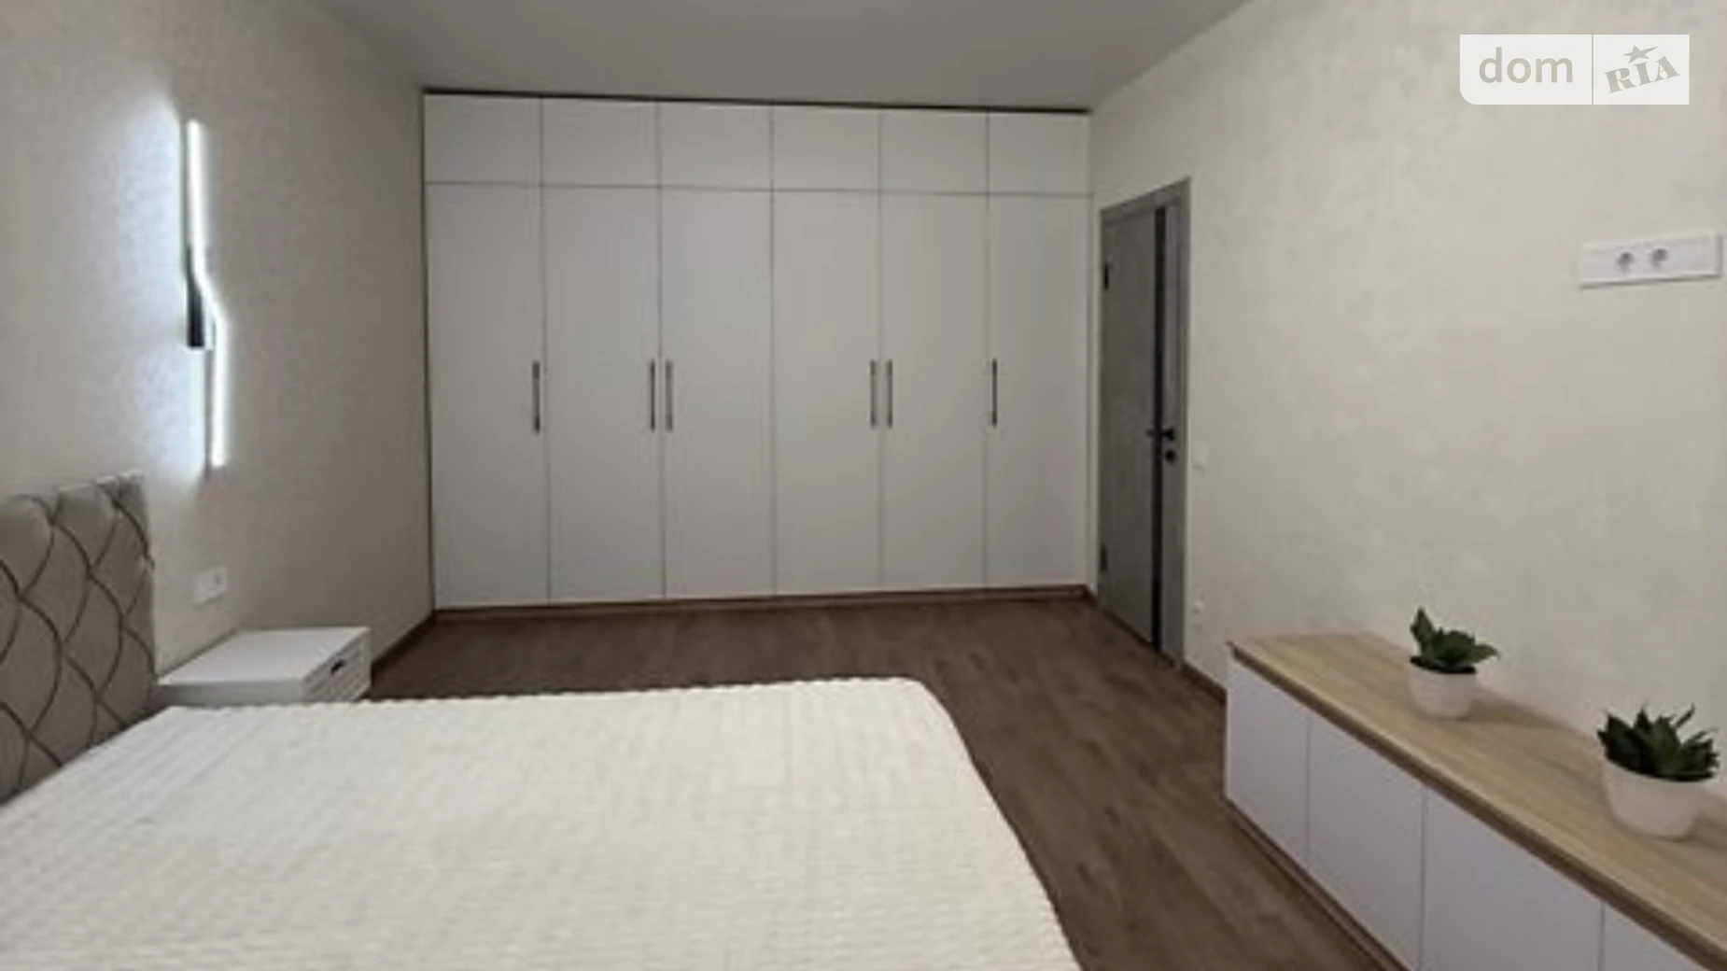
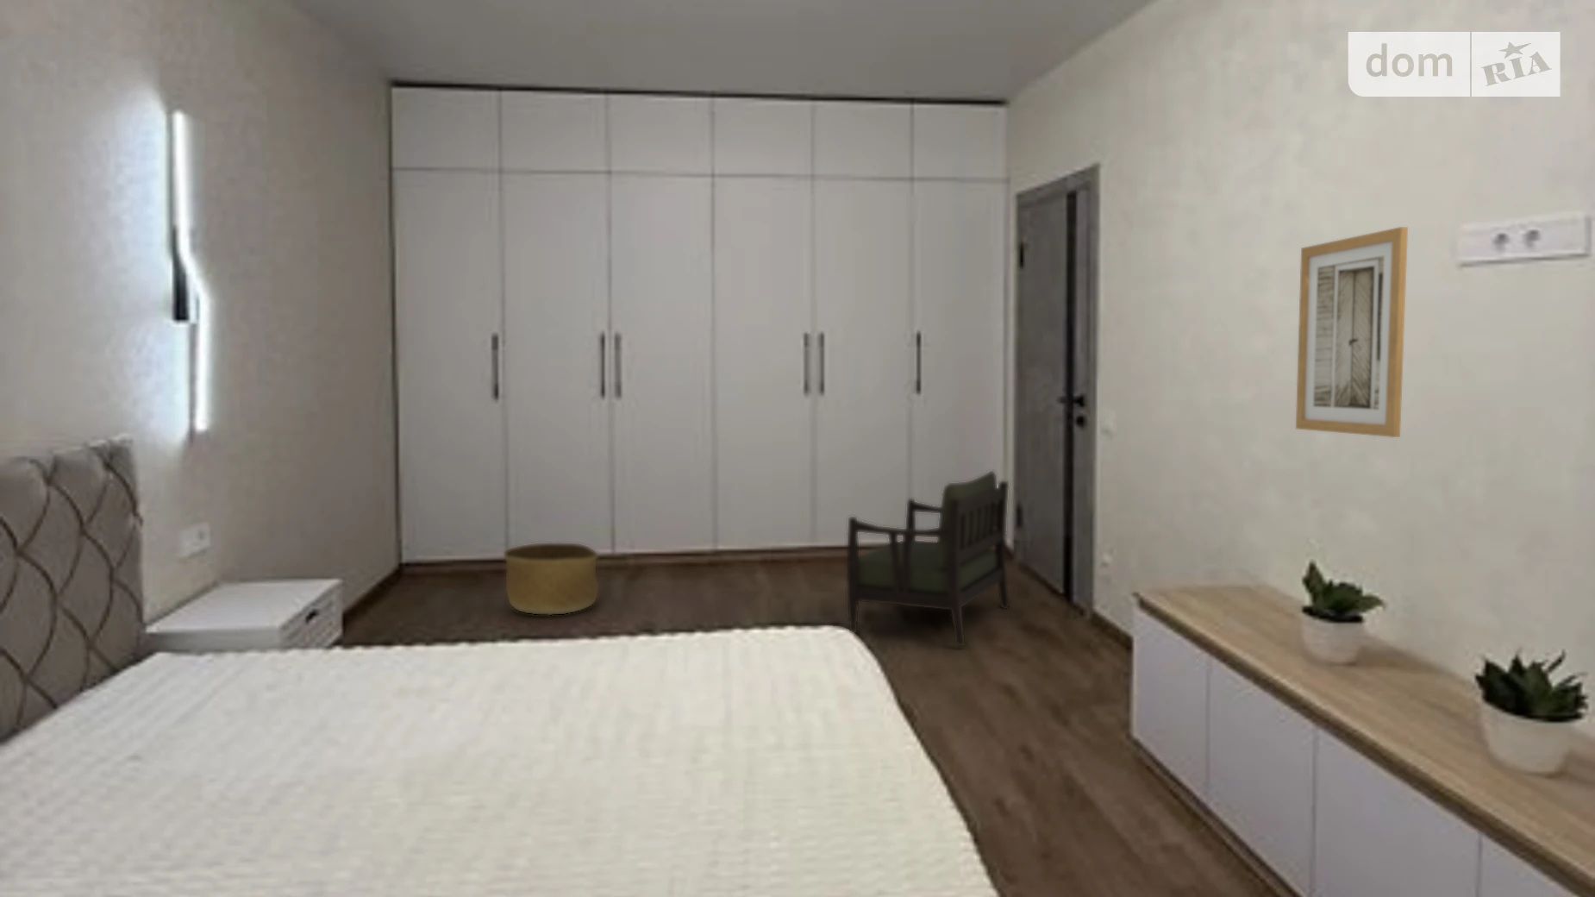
+ armchair (930, 548)
+ wall art (1346, 335)
+ basket (551, 578)
